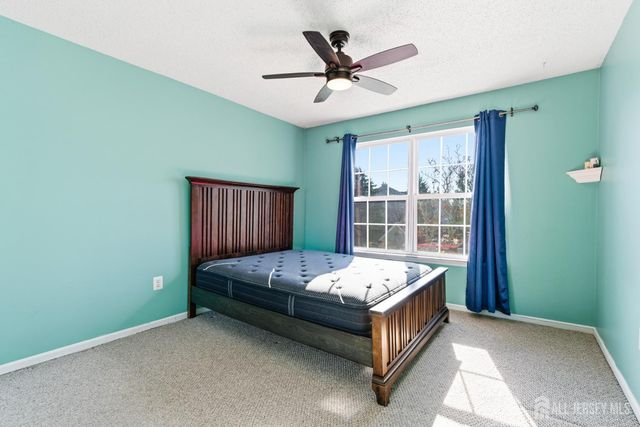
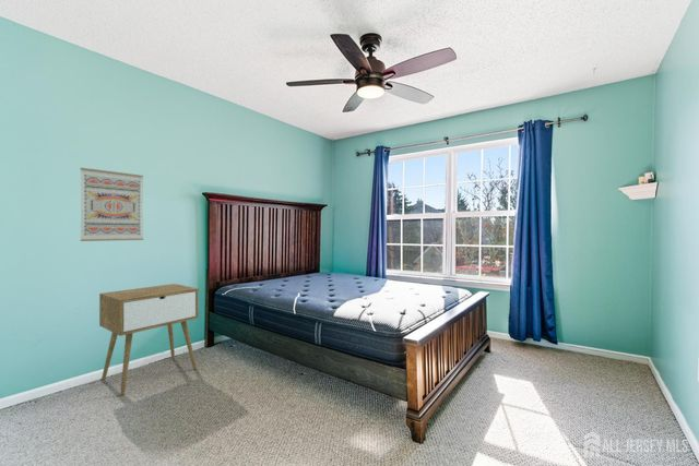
+ wall art (114, 206)
+ nightstand (150, 328)
